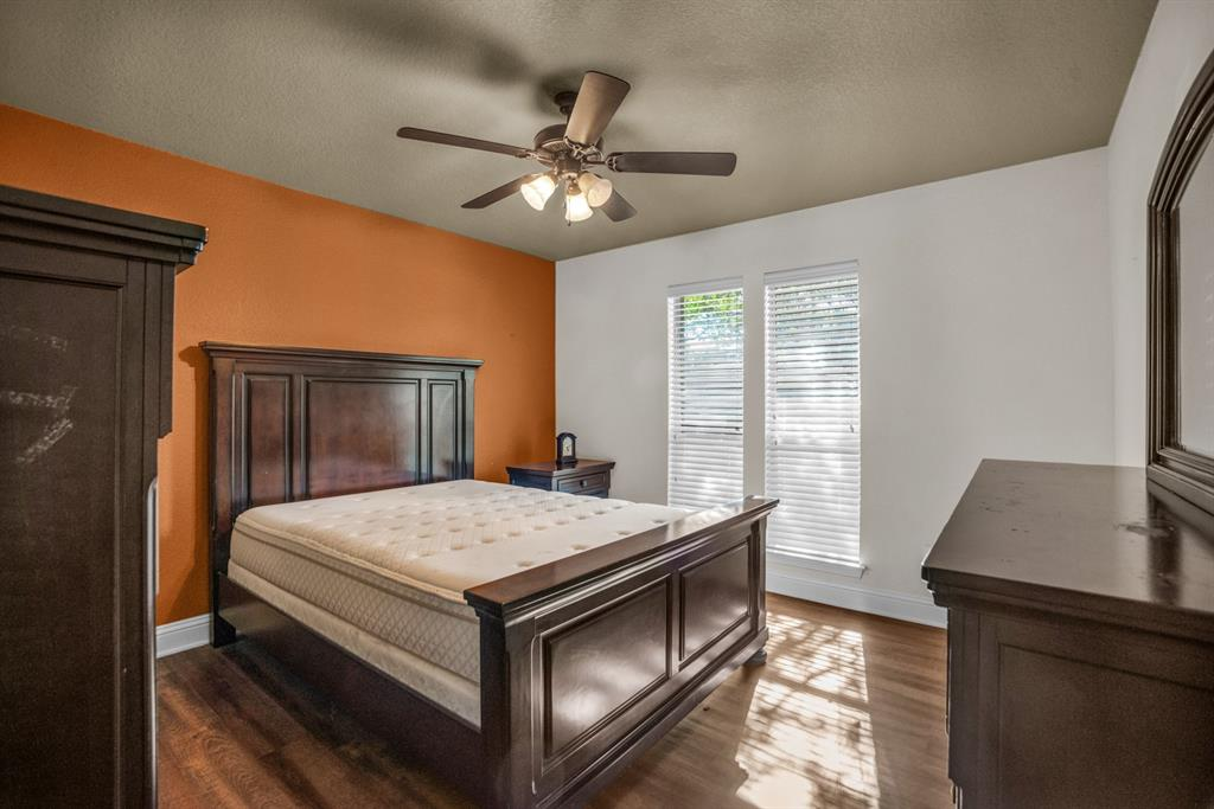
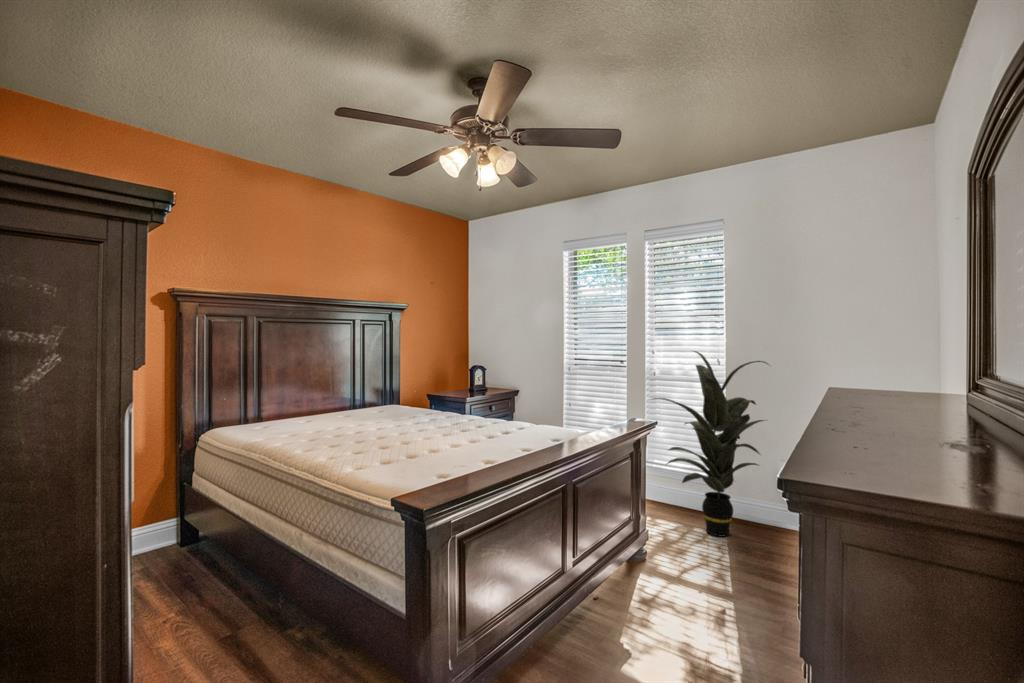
+ indoor plant (712, 440)
